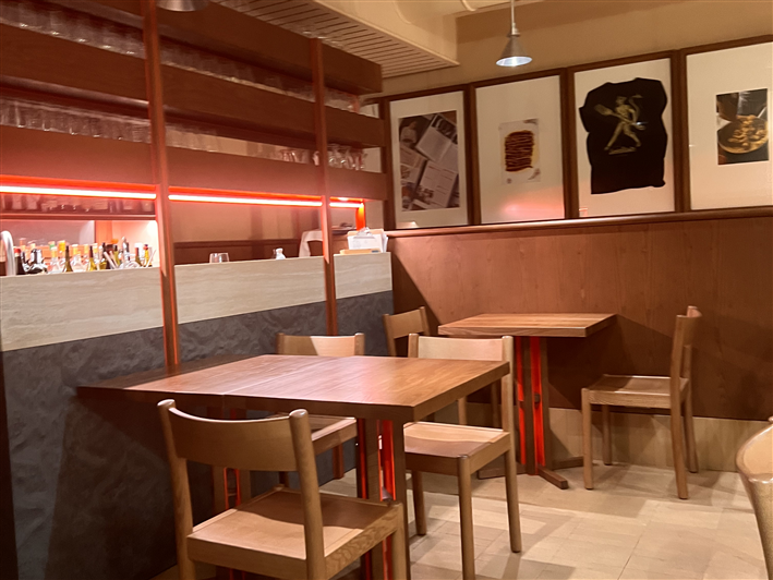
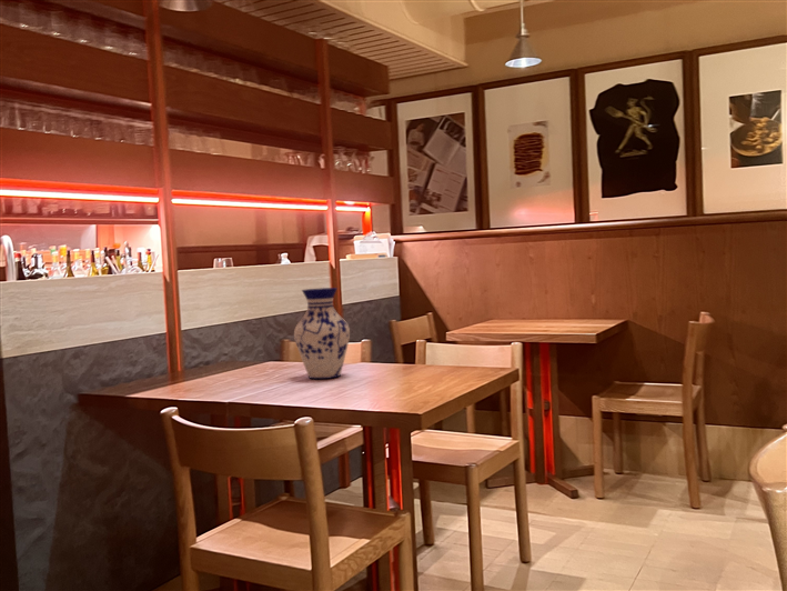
+ vase (322, 332)
